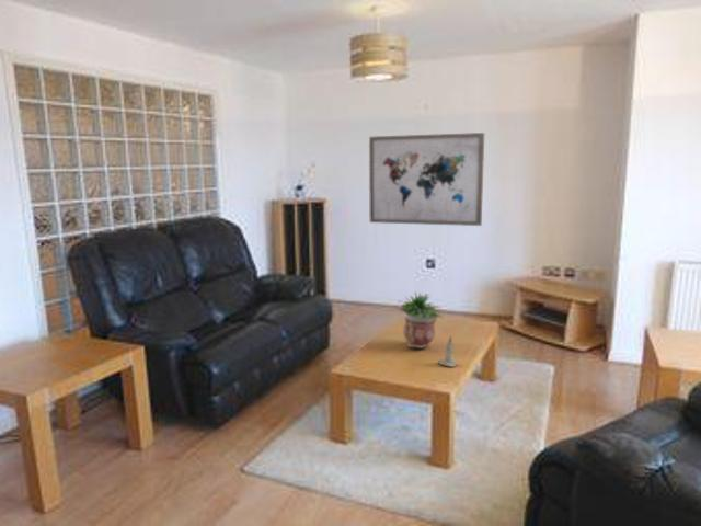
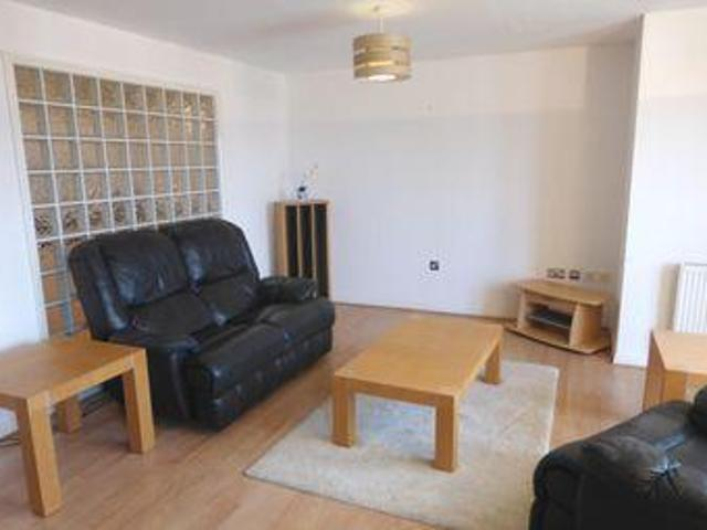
- candle (447, 348)
- wall art (424, 180)
- potted plant (420, 318)
